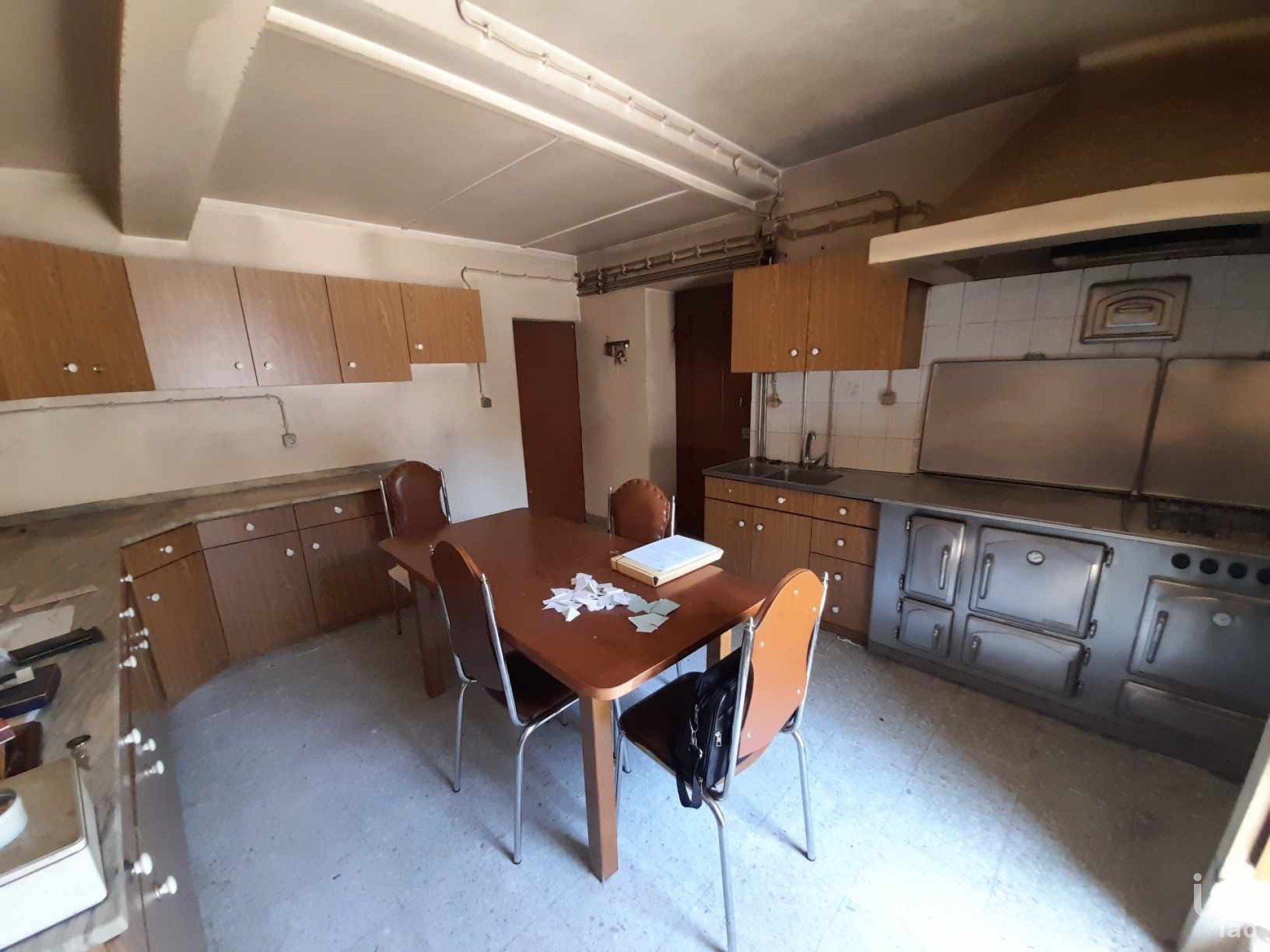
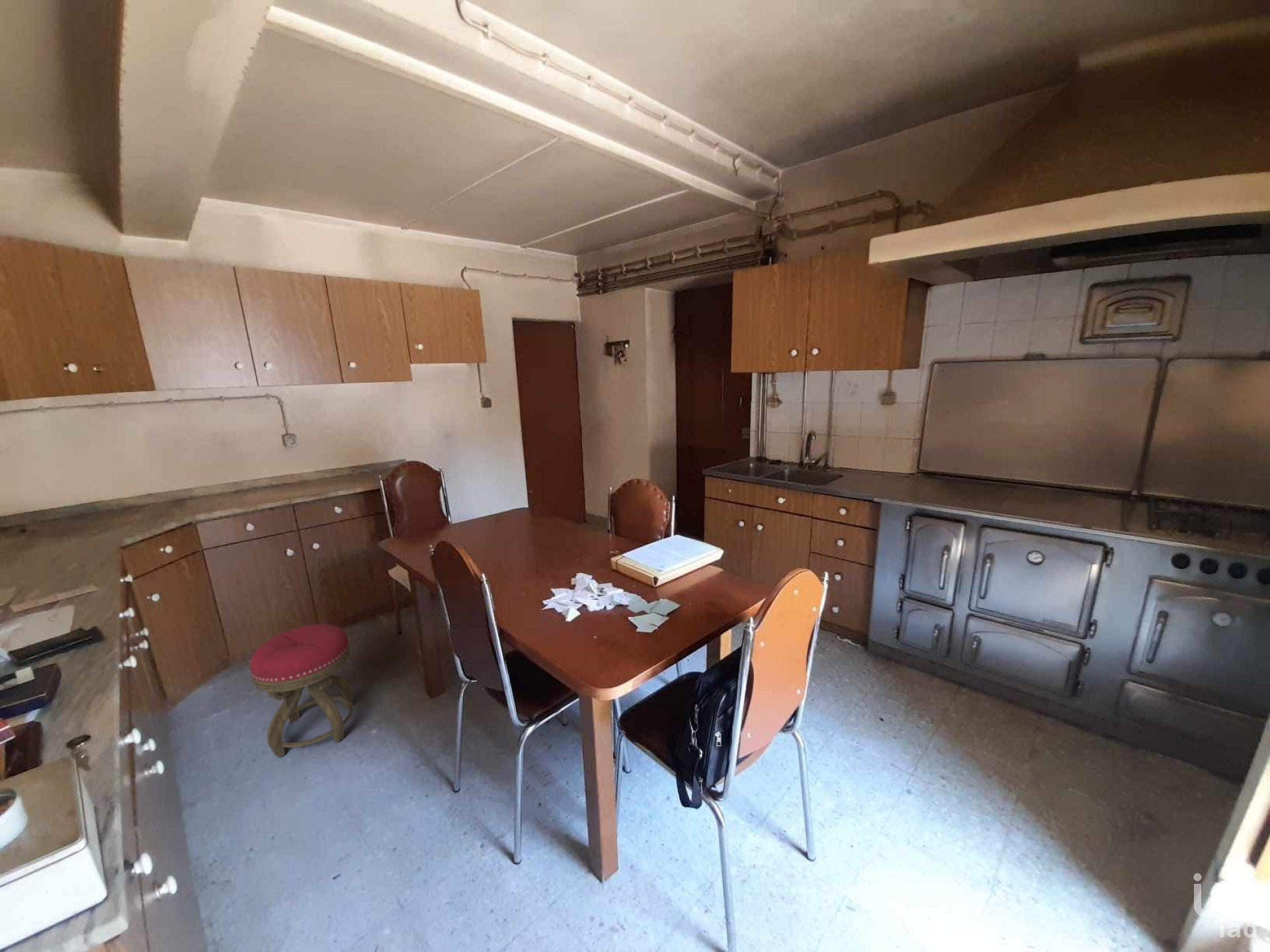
+ stool (308, 686)
